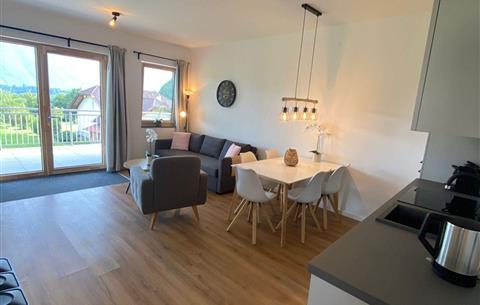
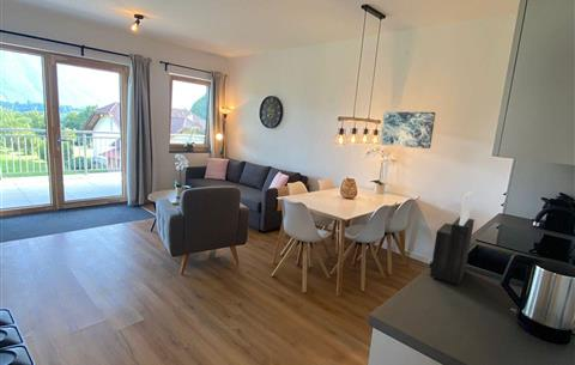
+ knife block (452, 233)
+ wall art (406, 129)
